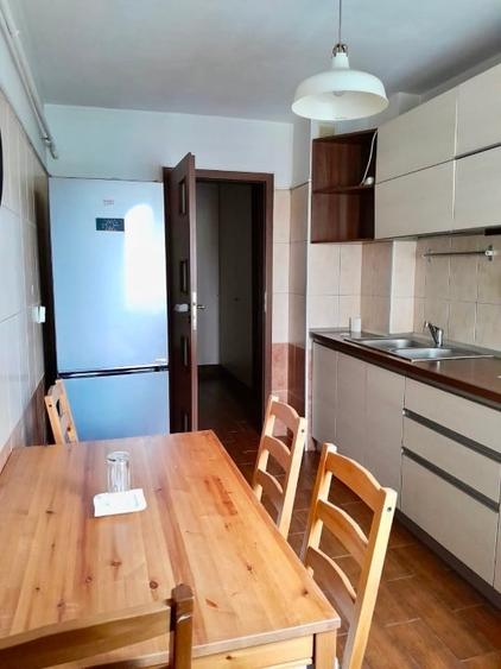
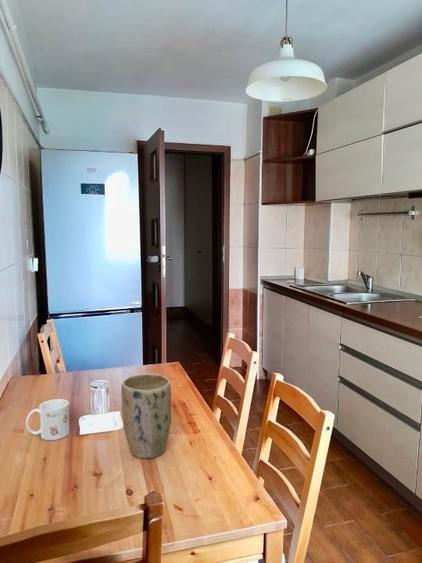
+ mug (47, 420)
+ plant pot (146, 416)
